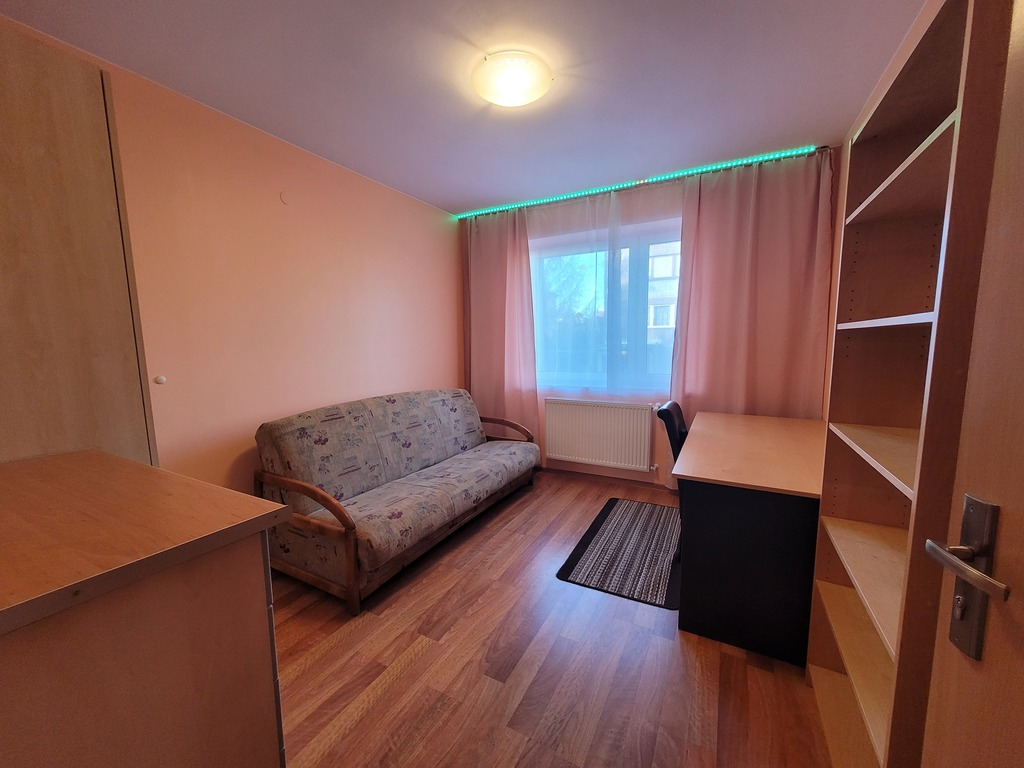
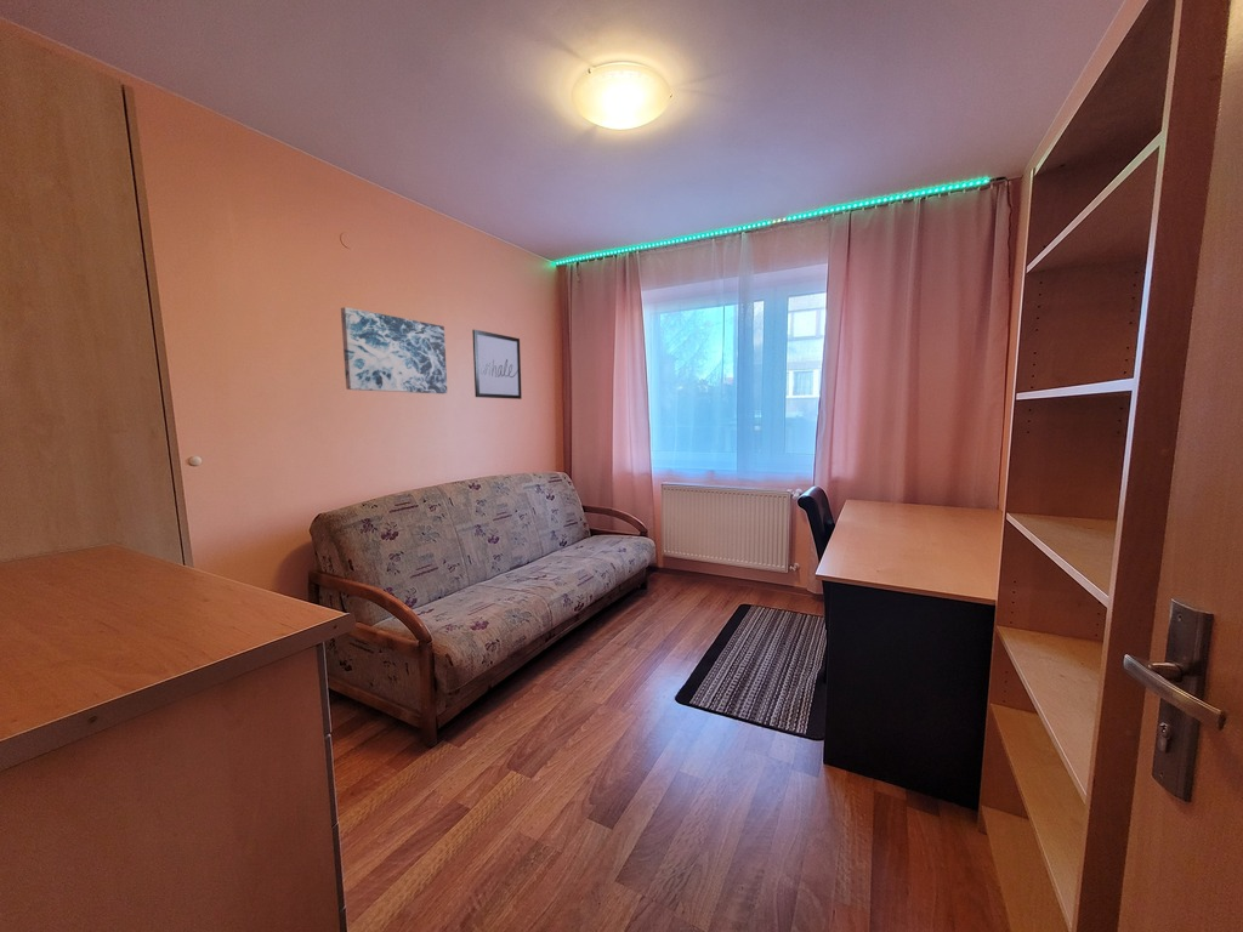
+ wall art (498, 366)
+ wall art (398, 354)
